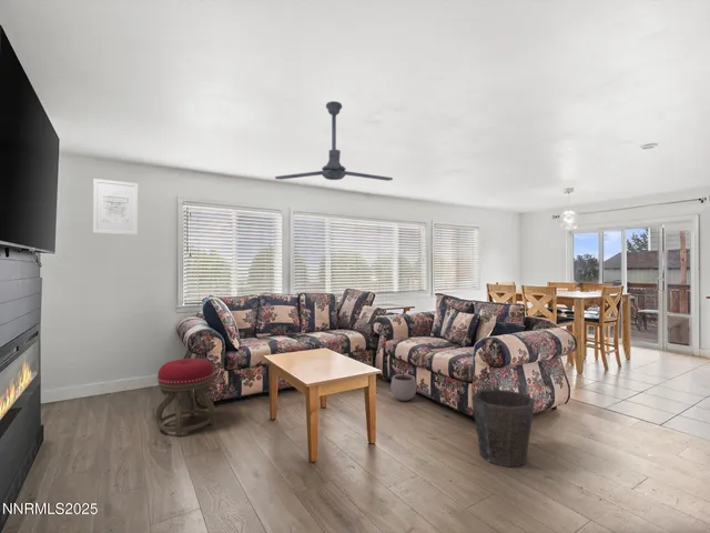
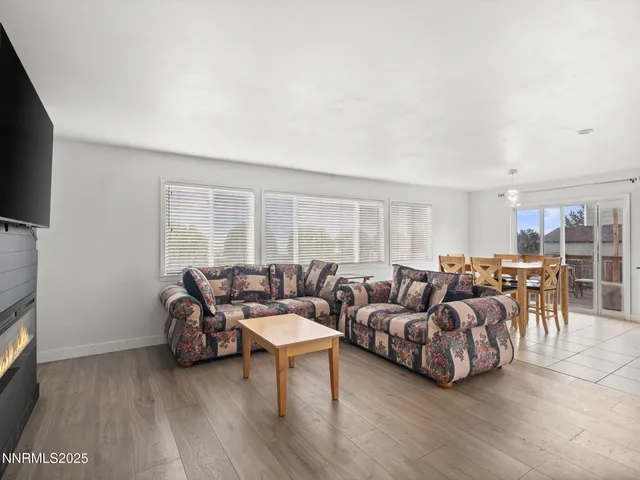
- waste bin (503, 426)
- plant pot (403, 383)
- wall art (115, 207)
- stool (185, 393)
- ceiling fan (334, 134)
